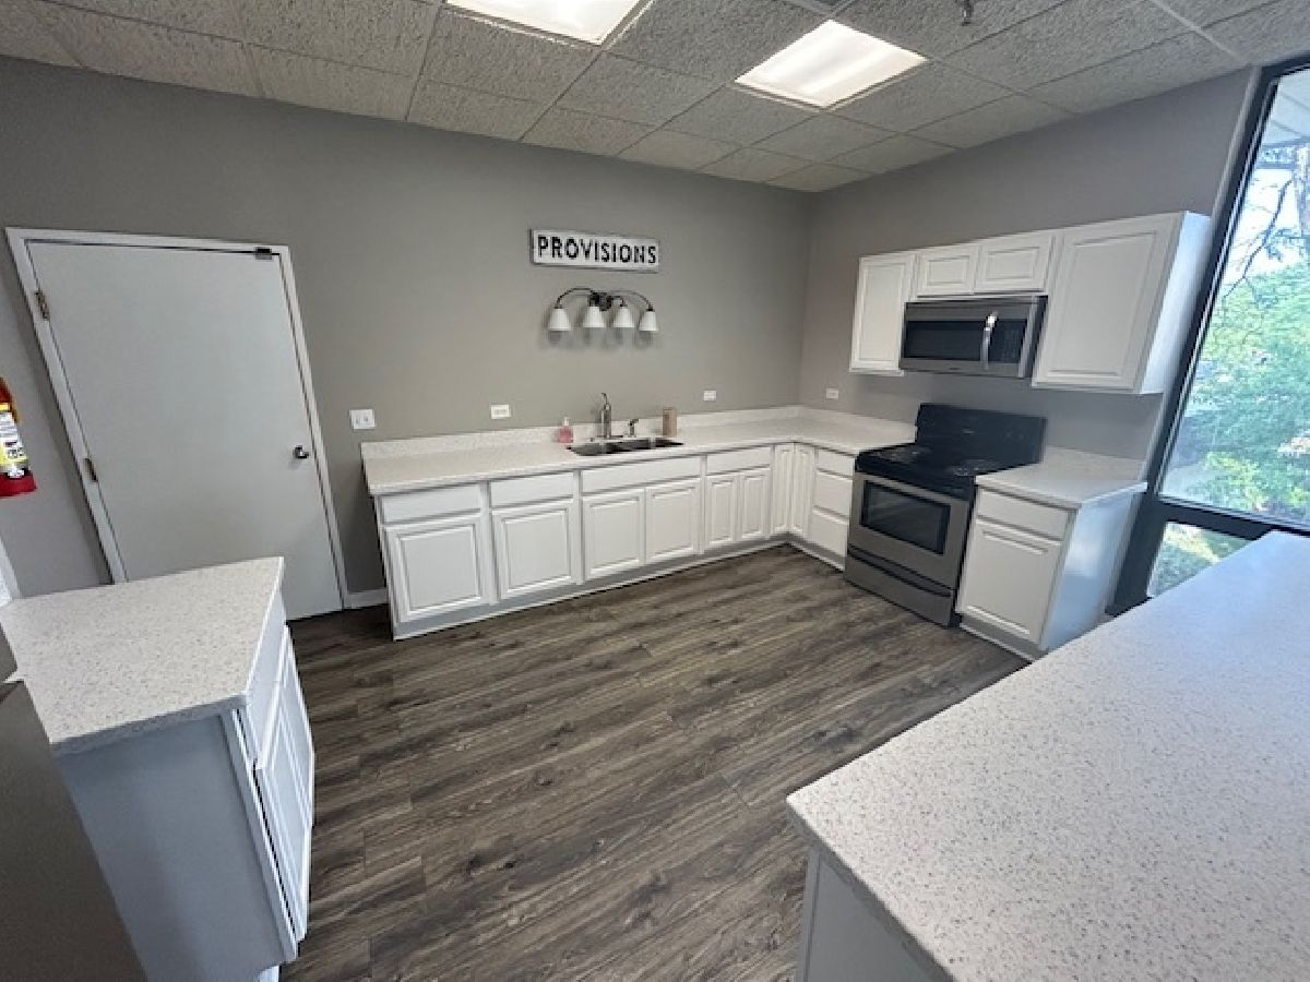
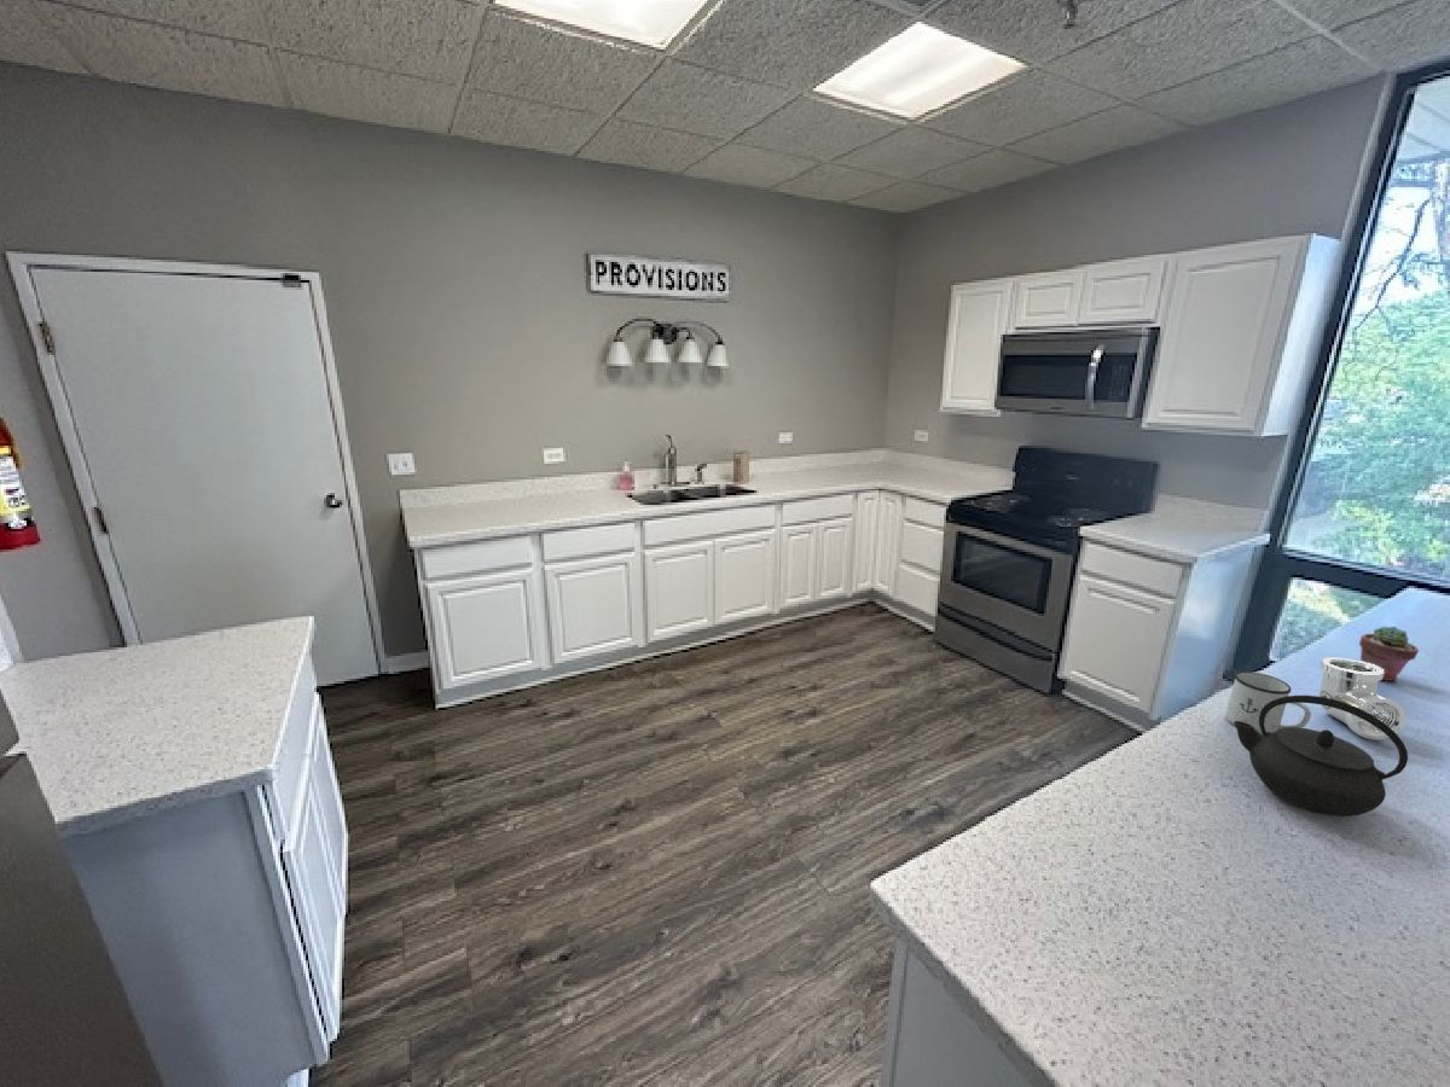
+ mug (1270, 709)
+ kettle (1311, 745)
+ potted succulent (1386, 651)
+ pipe fitting (1353, 696)
